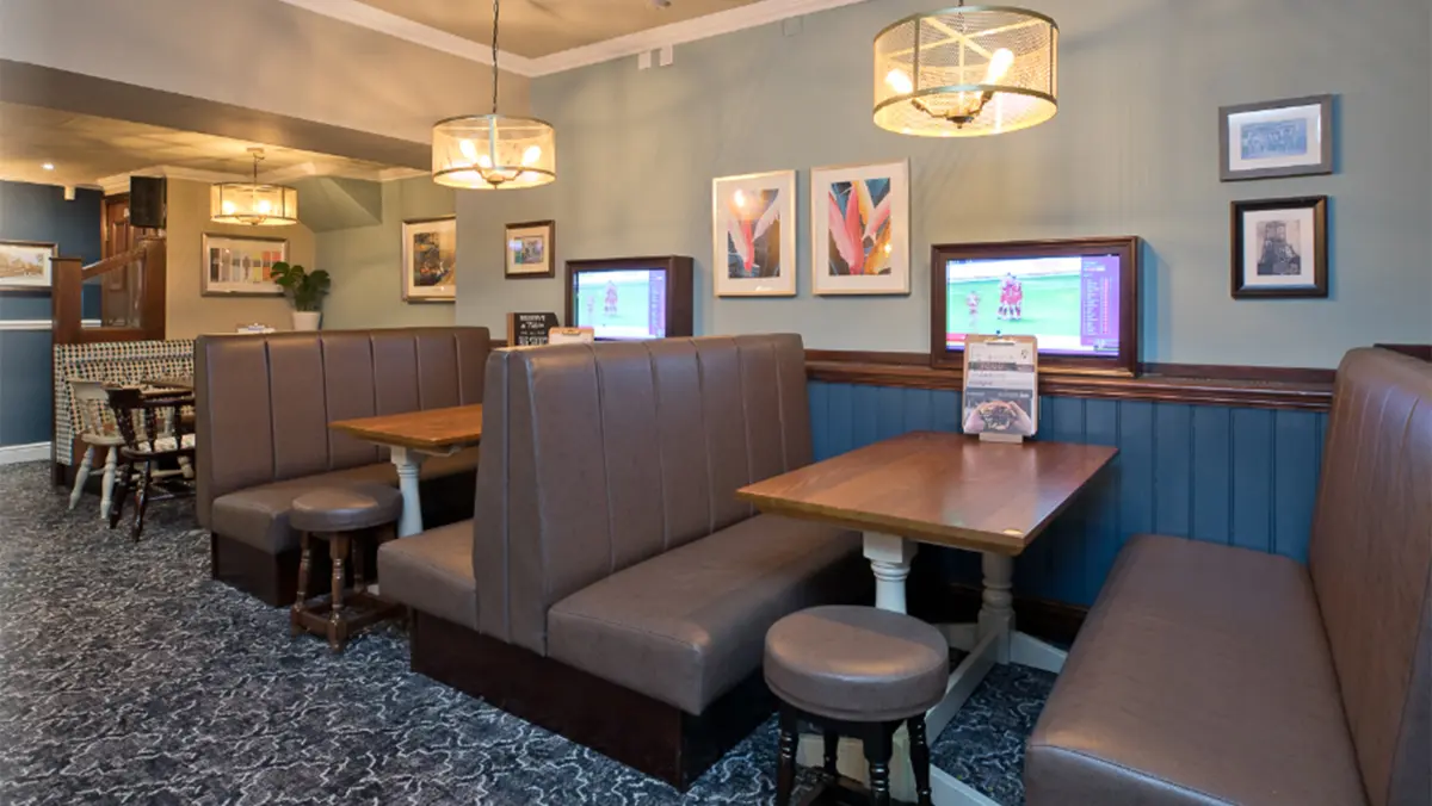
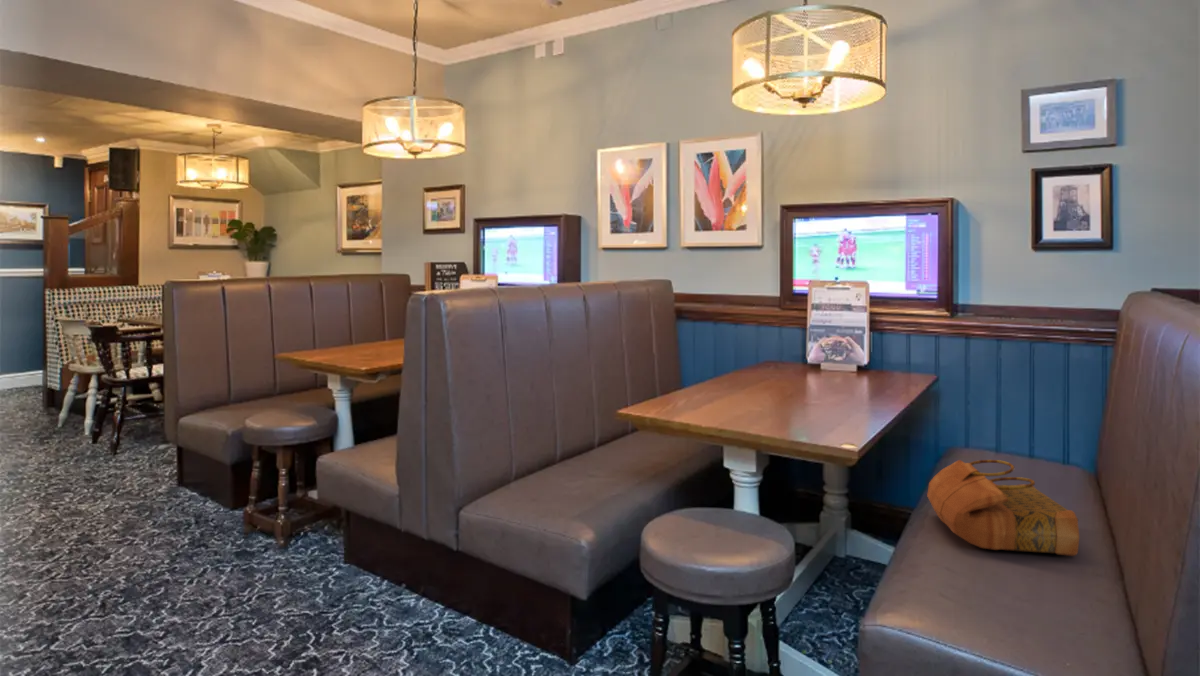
+ handbag (995, 499)
